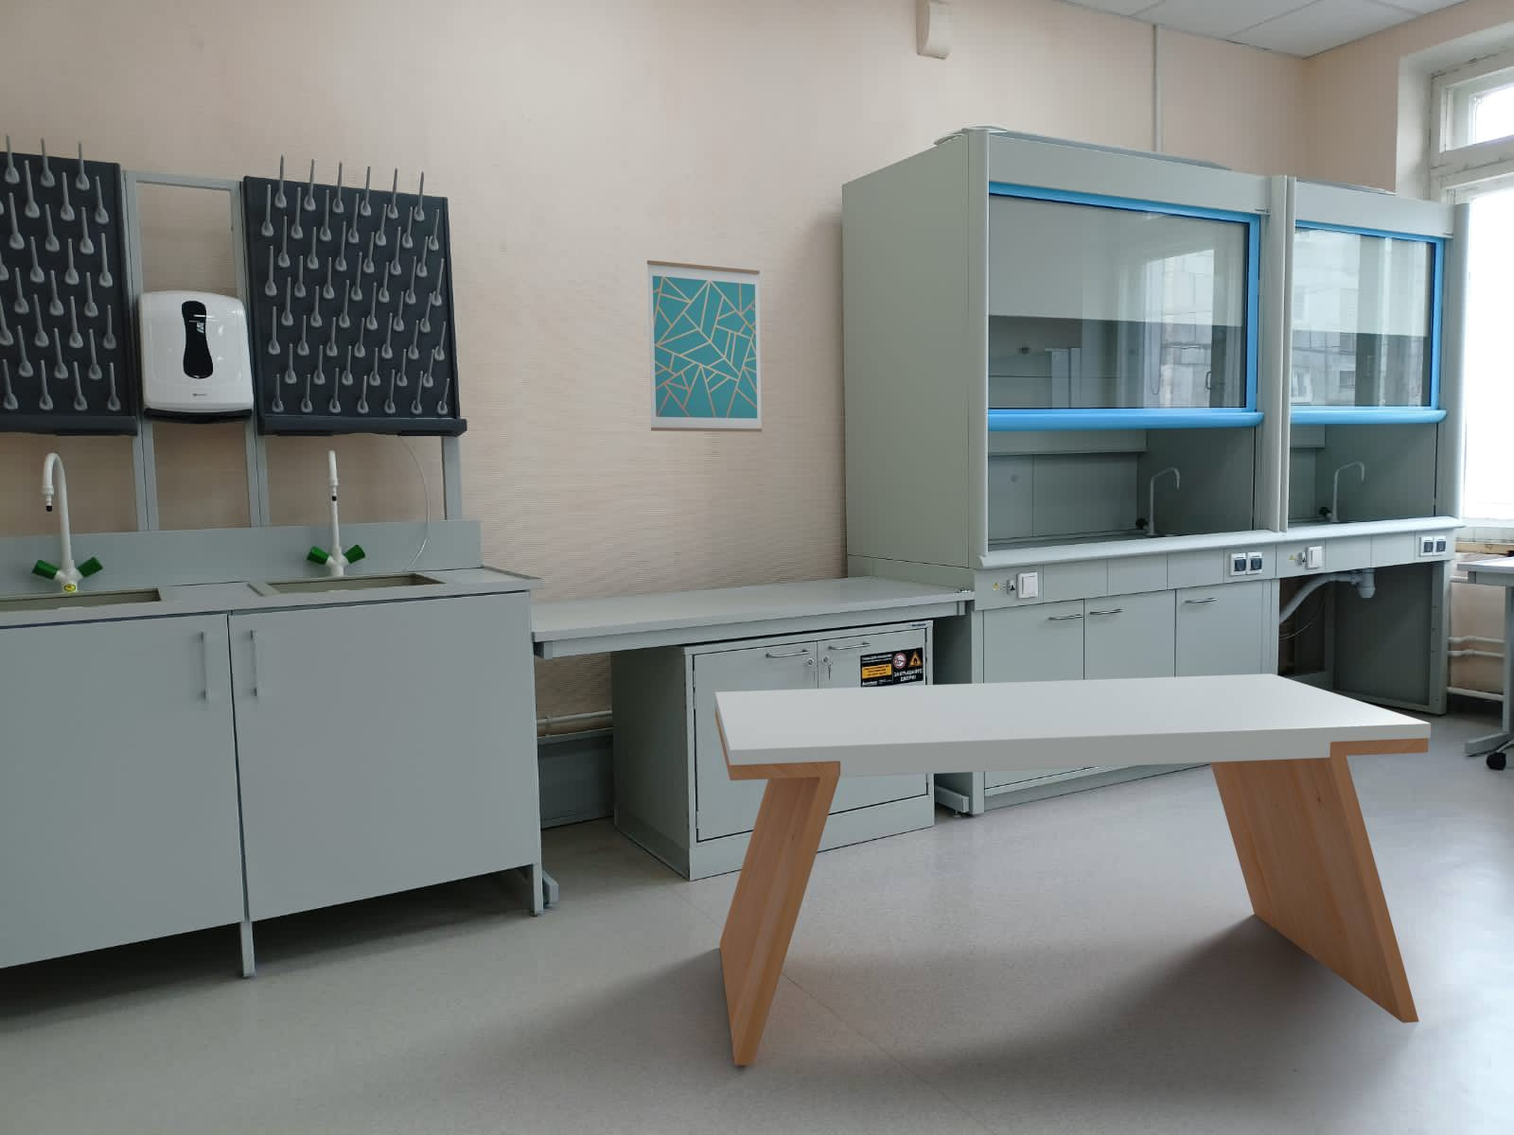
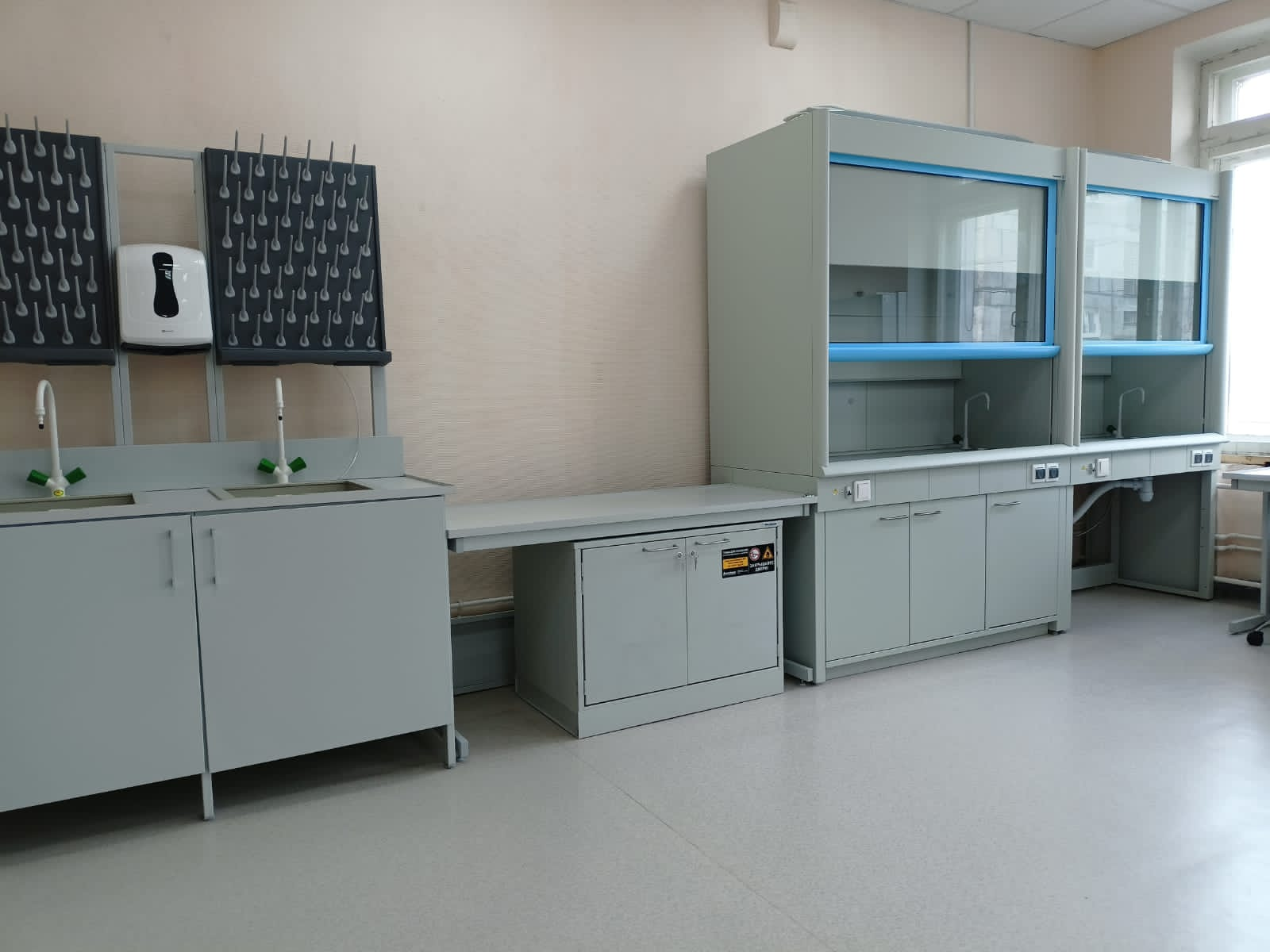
- dining table (1035, 769)
- wall art (706, 349)
